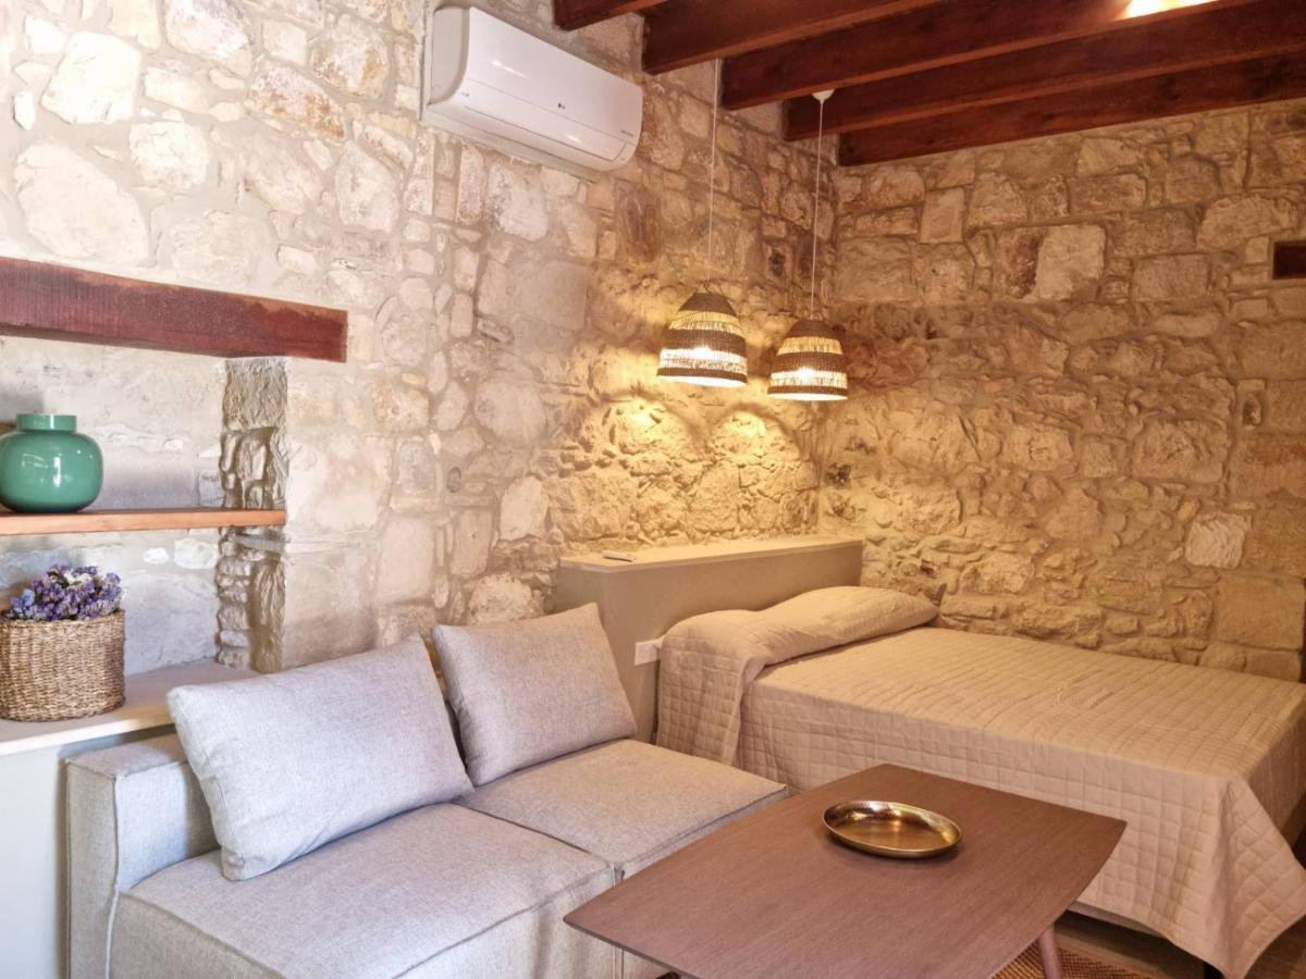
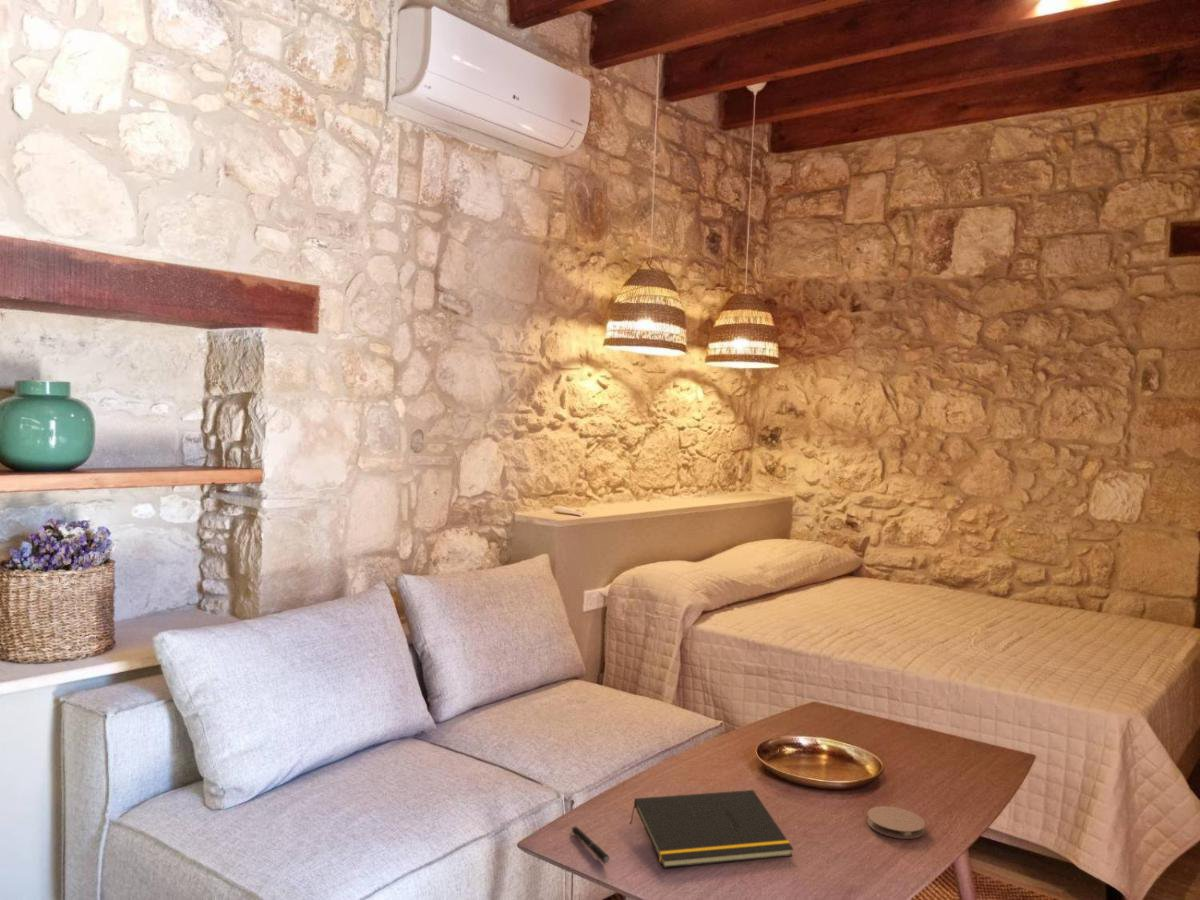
+ notepad (711, 826)
+ coaster (895, 822)
+ pen (588, 842)
